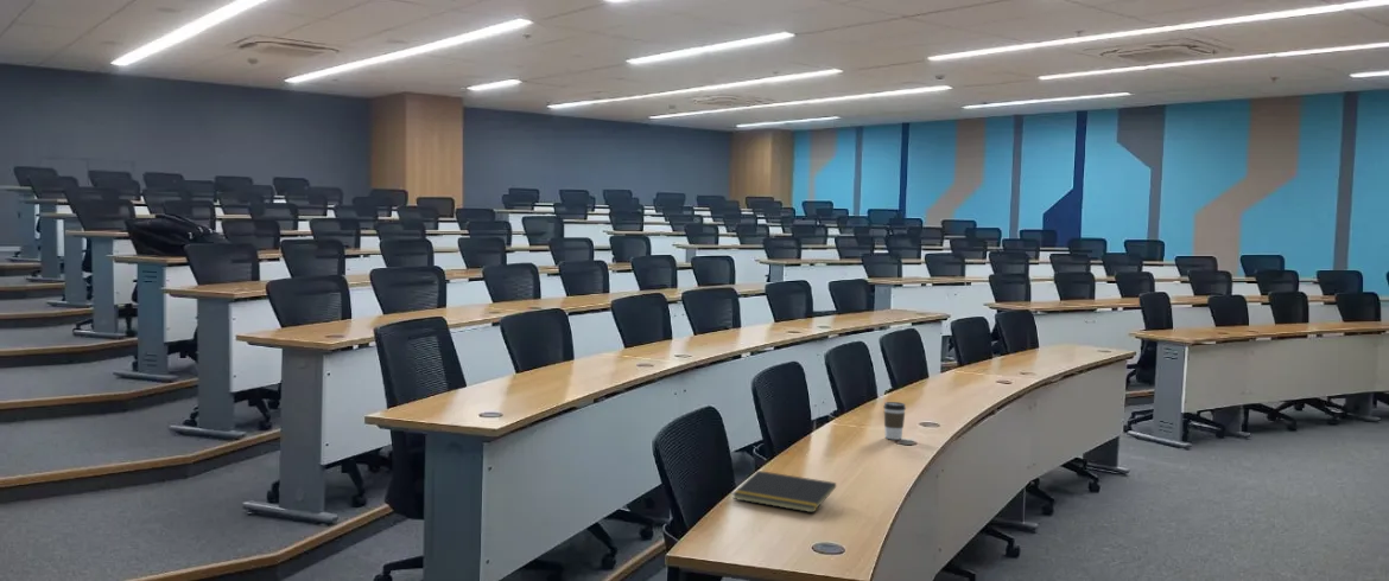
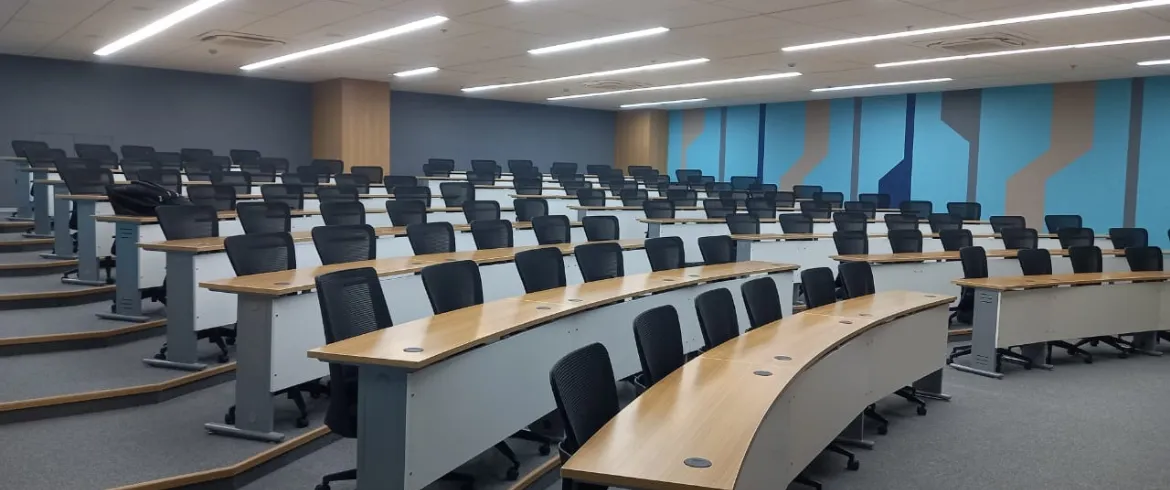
- notepad (784, 490)
- coffee cup (894, 420)
